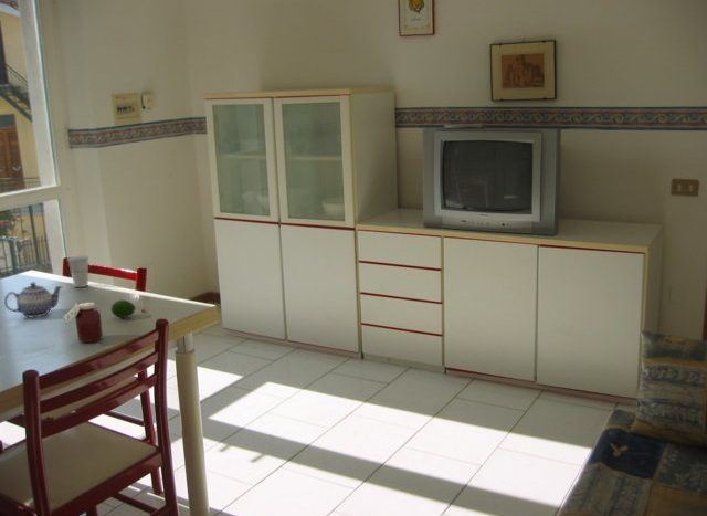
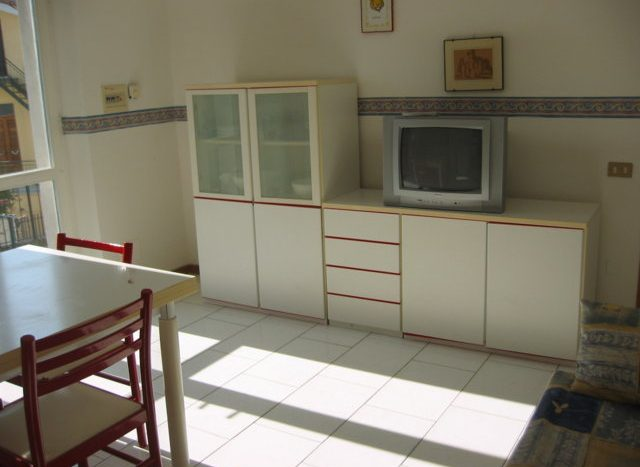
- jar (83, 322)
- cup (78, 271)
- teapot (34, 298)
- fruit (123, 308)
